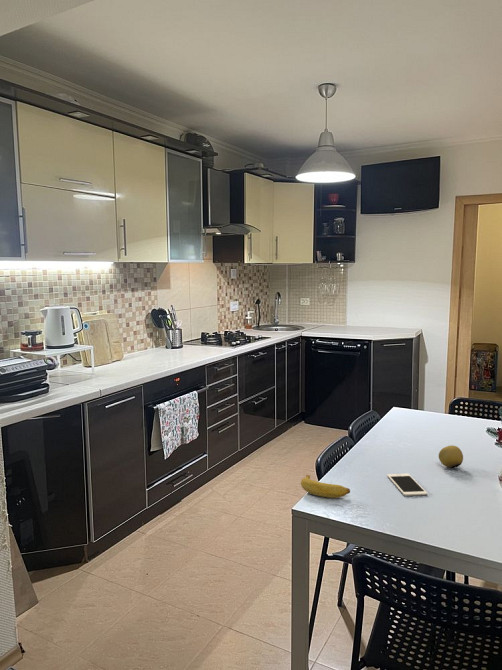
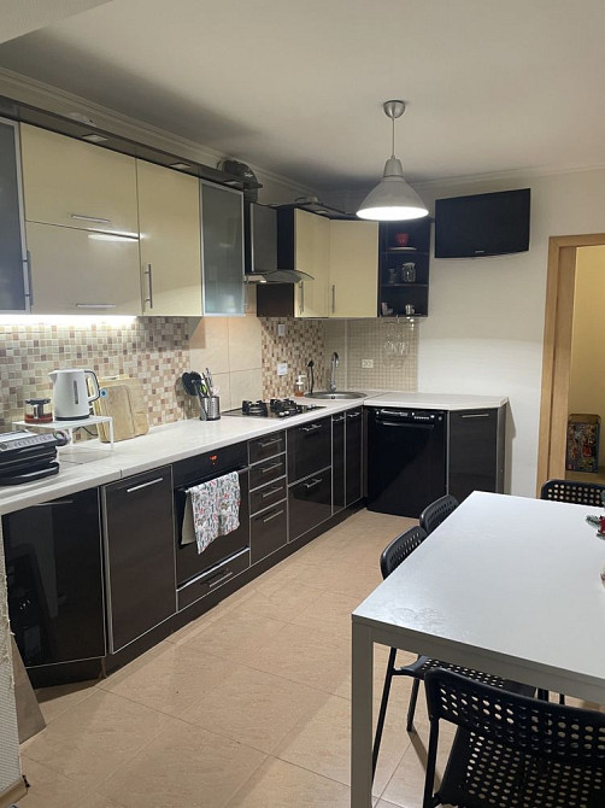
- banana (324, 485)
- cell phone (406, 484)
- fruit (451, 456)
